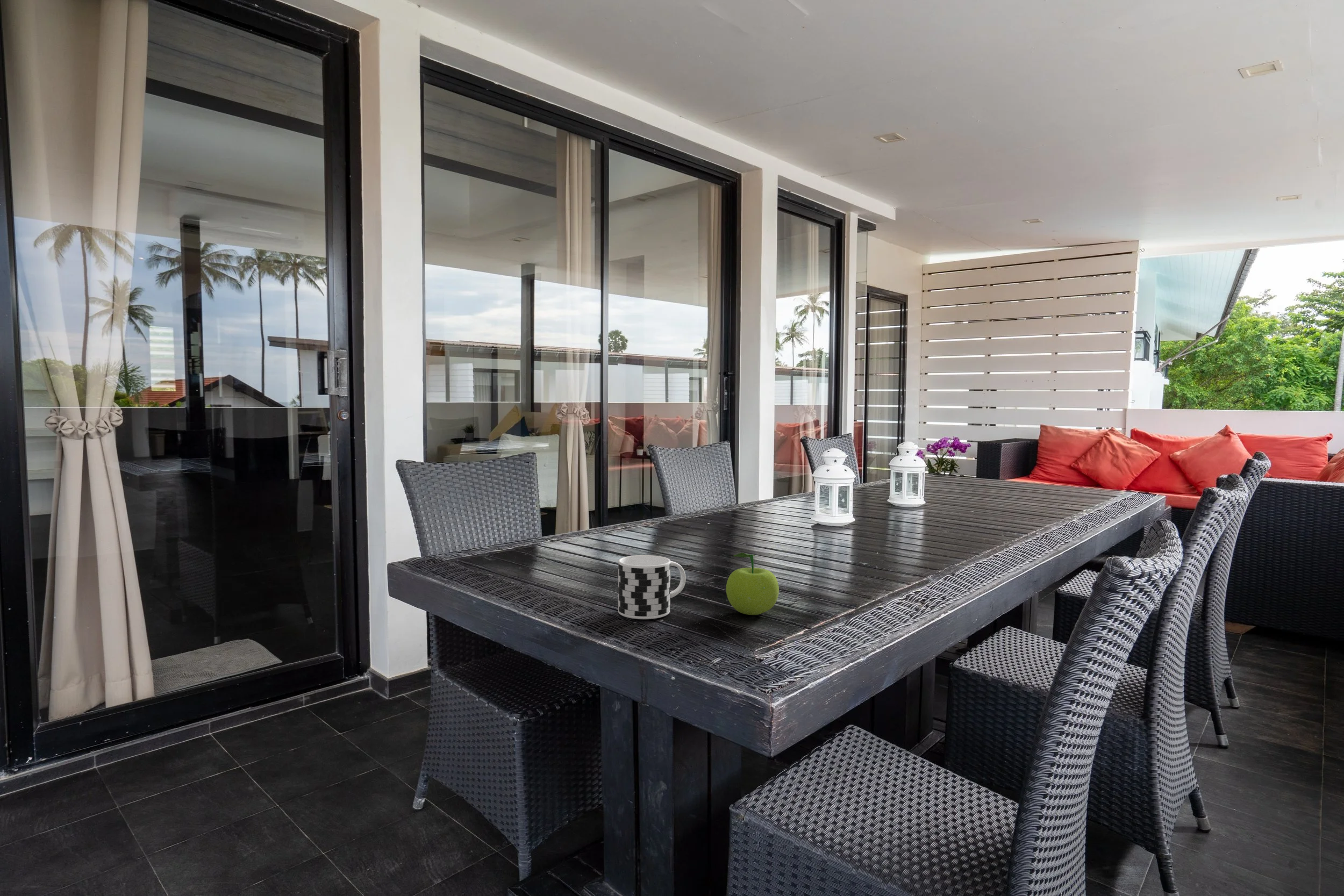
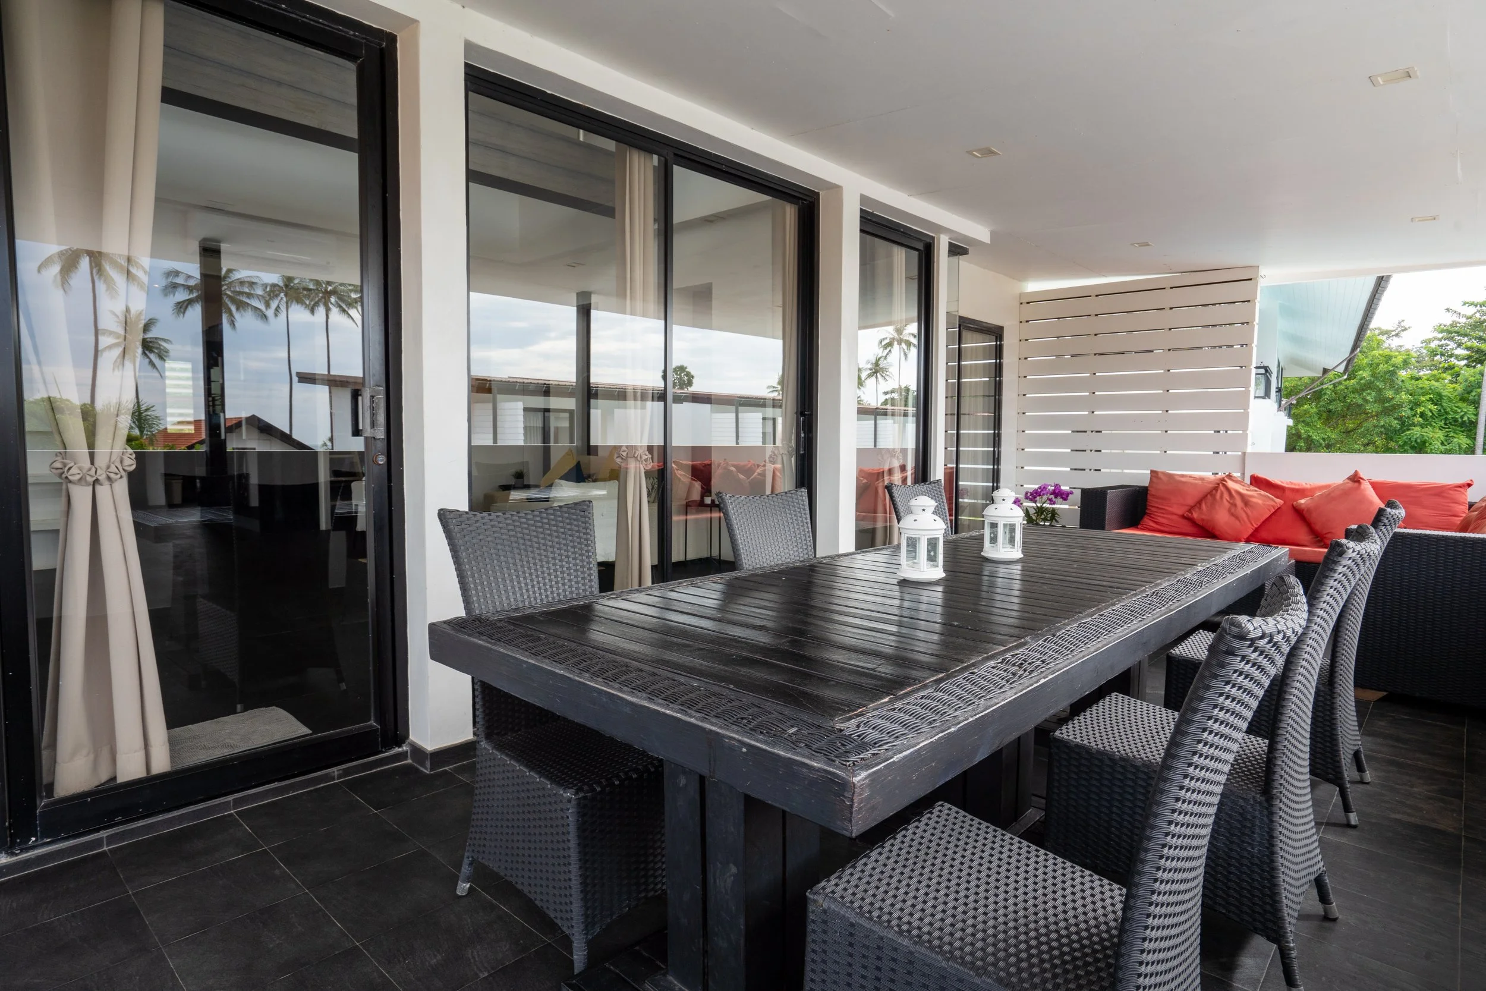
- cup (652, 585)
- fruit (748, 581)
